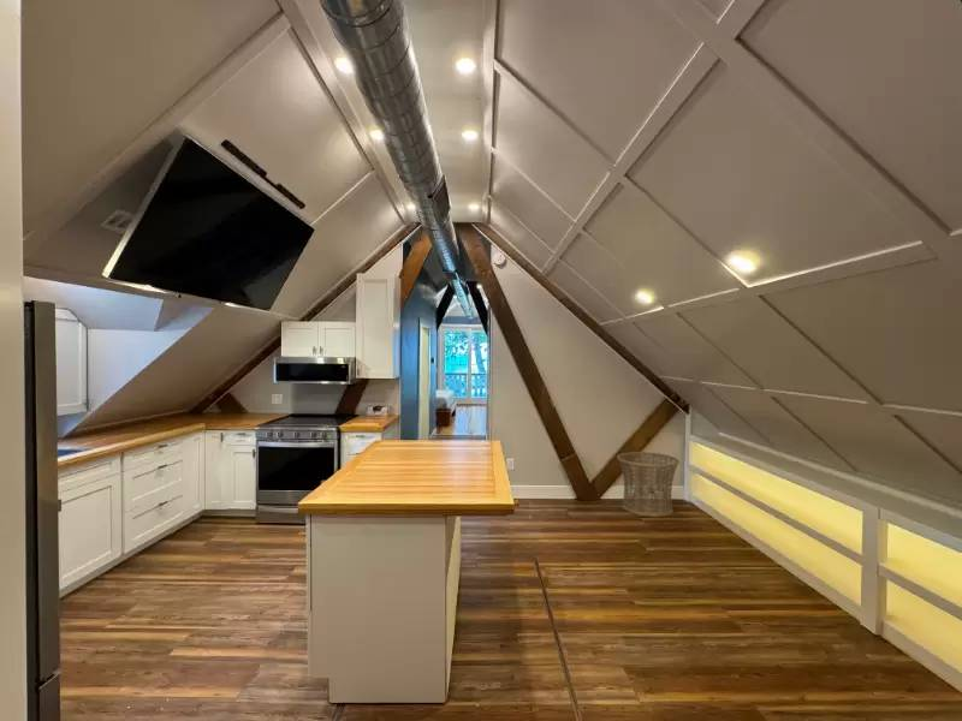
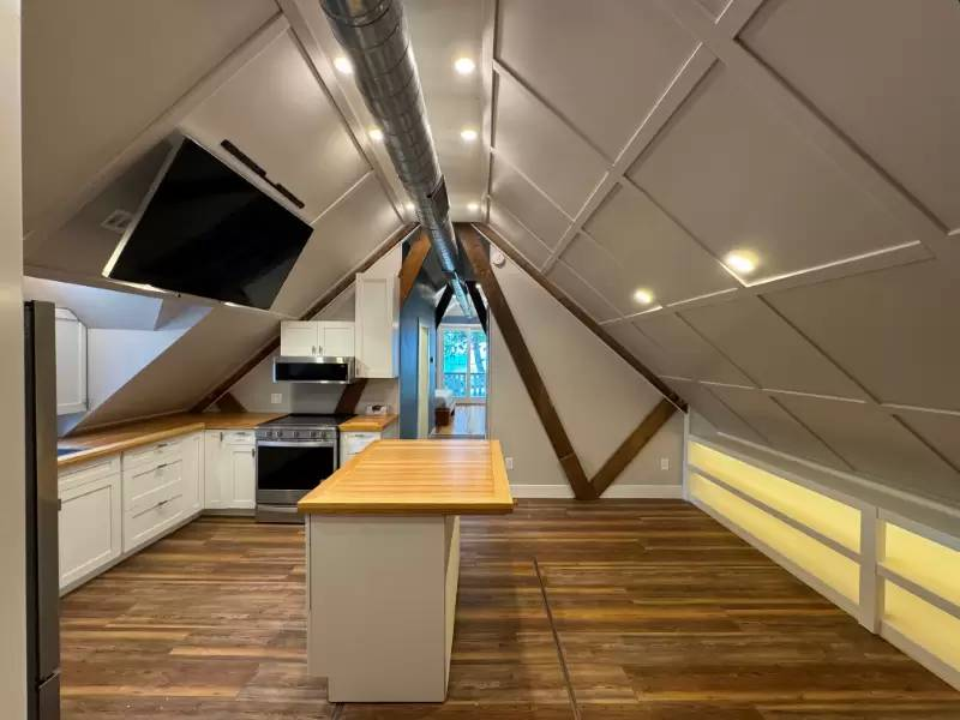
- basket (647, 482)
